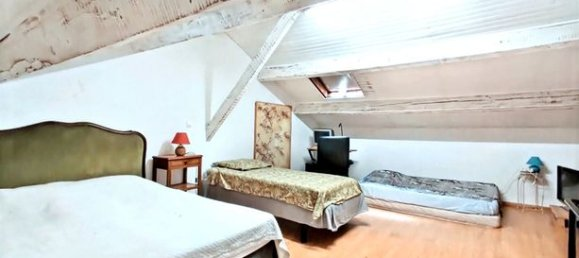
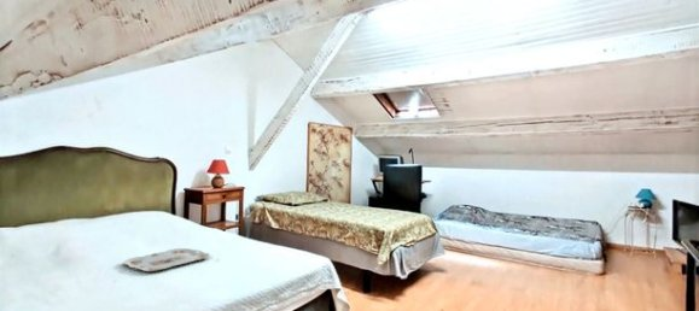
+ serving tray (168, 259)
